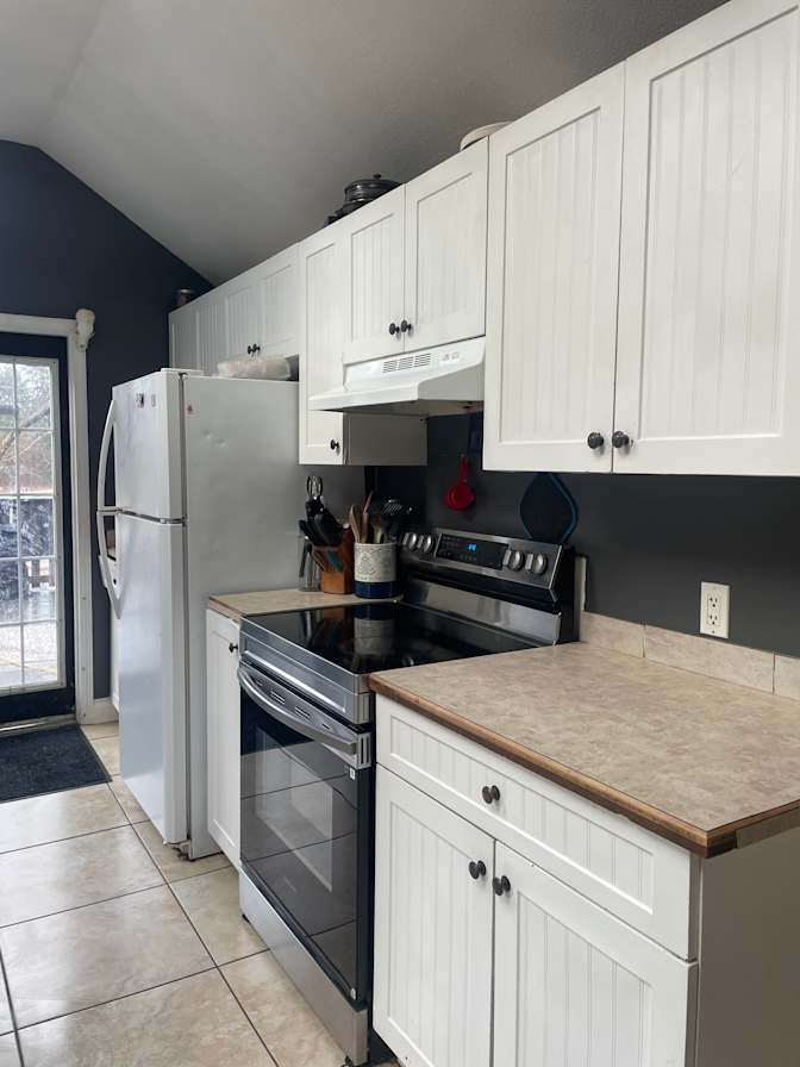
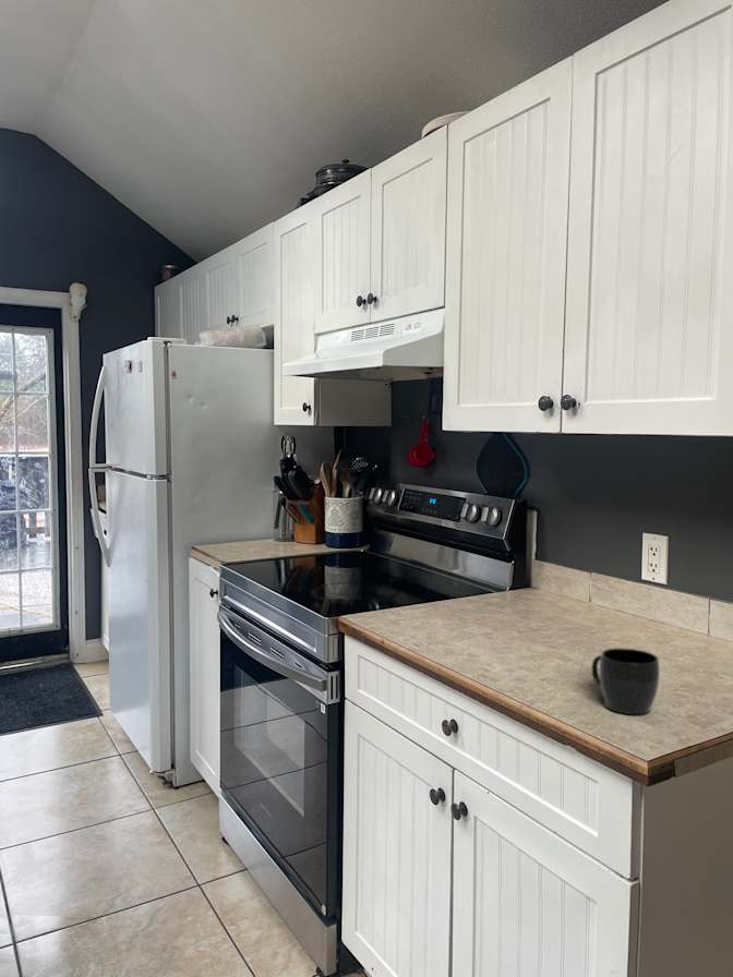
+ mug (623, 678)
